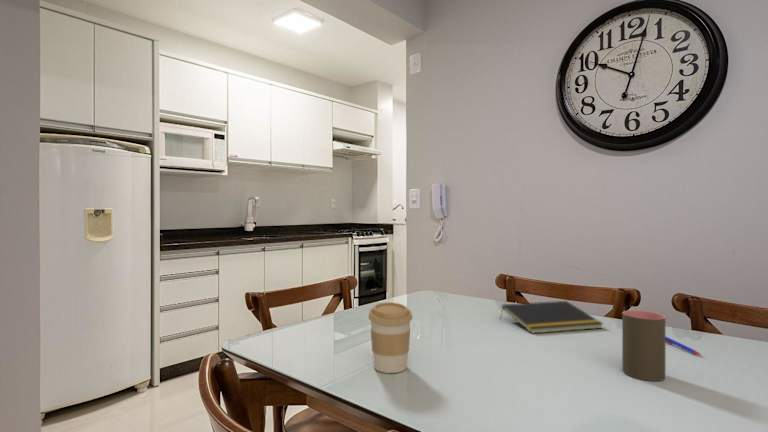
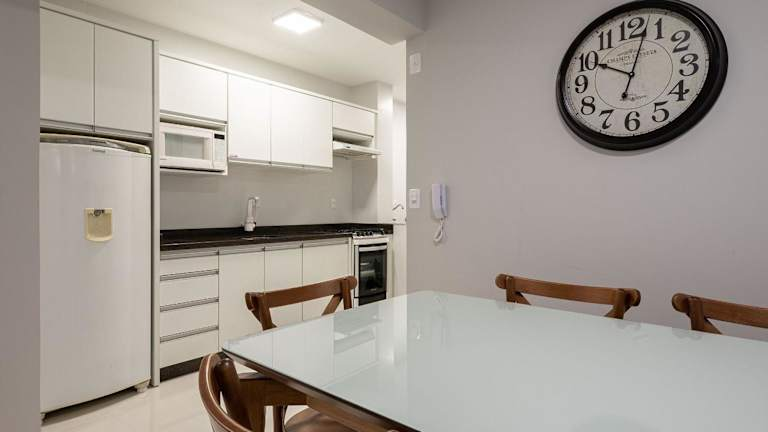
- cup (643, 344)
- pen (678, 344)
- coffee cup (390, 336)
- notepad (550, 315)
